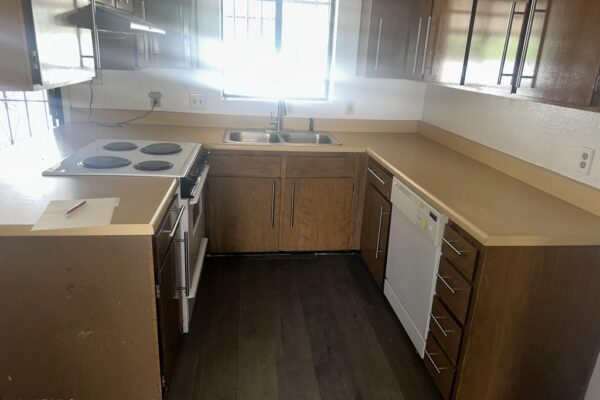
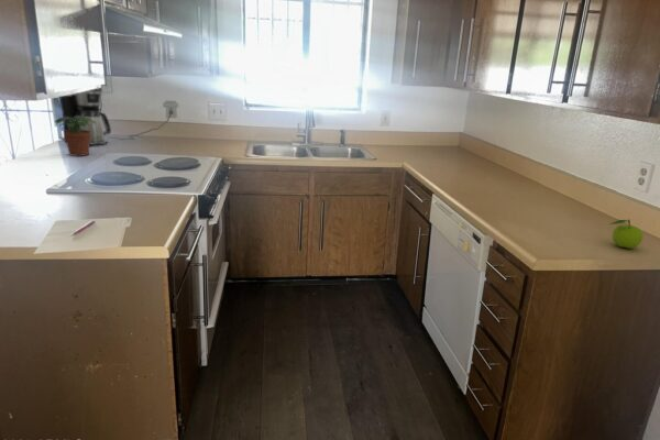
+ coffee maker (85, 113)
+ potted plant (76, 135)
+ fruit (623, 232)
